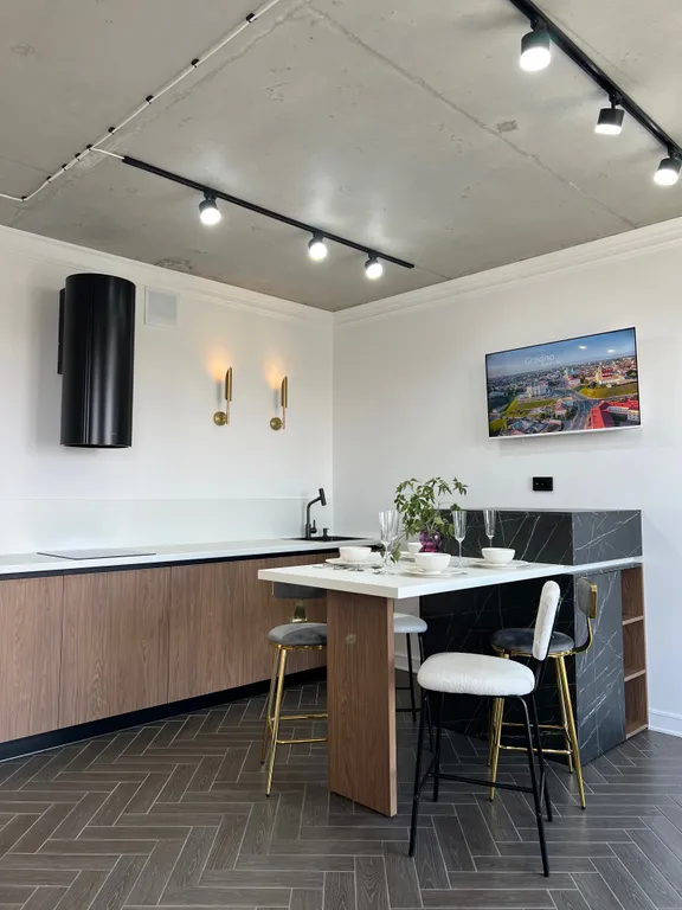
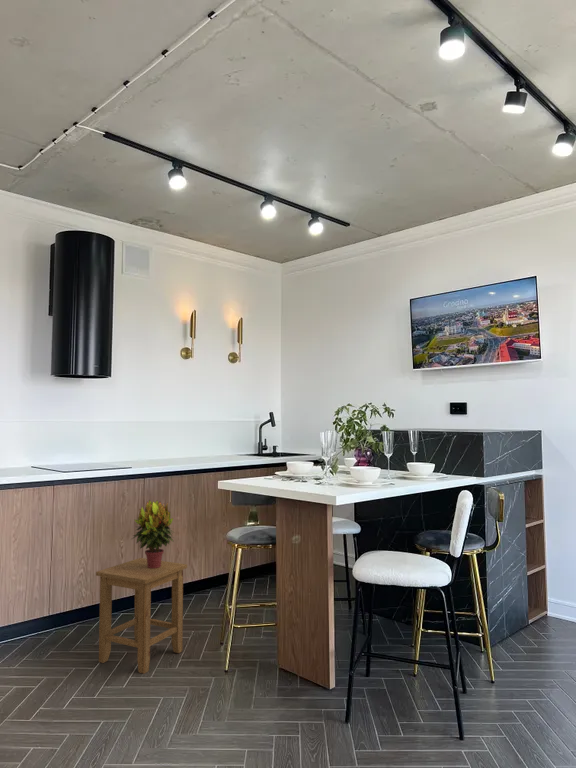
+ potted plant (153, 533)
+ stool (142, 611)
